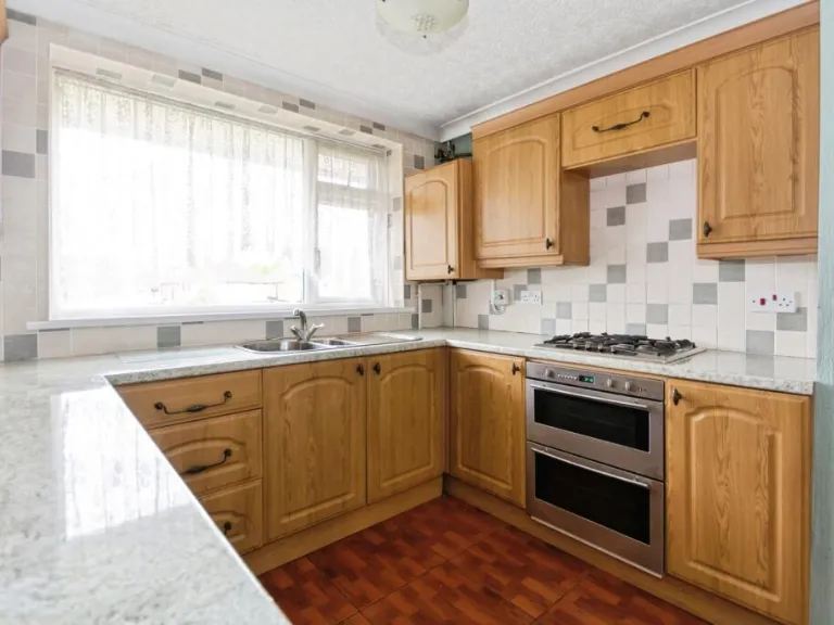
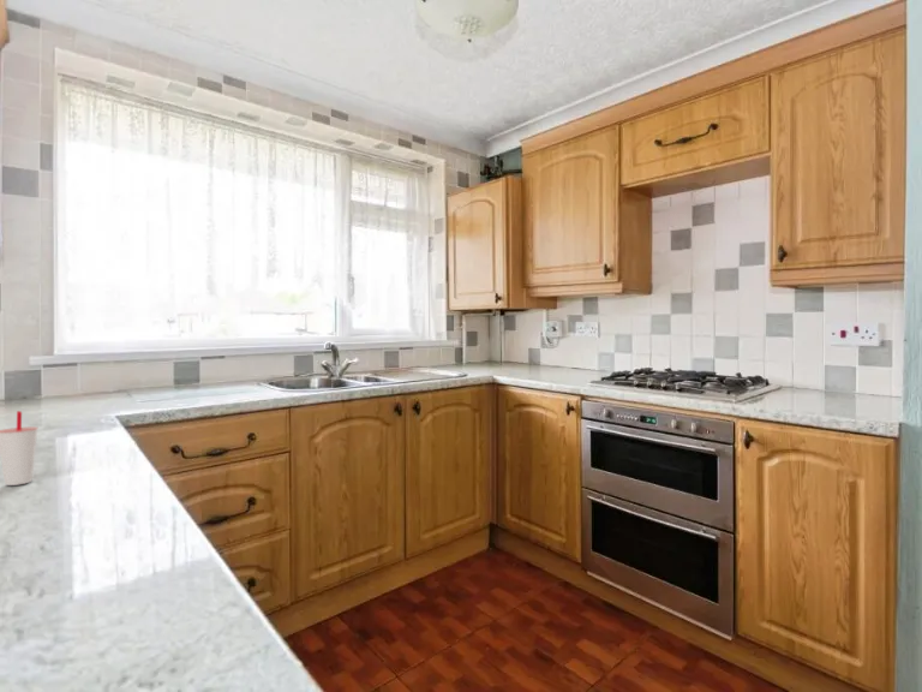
+ cup (18, 447)
